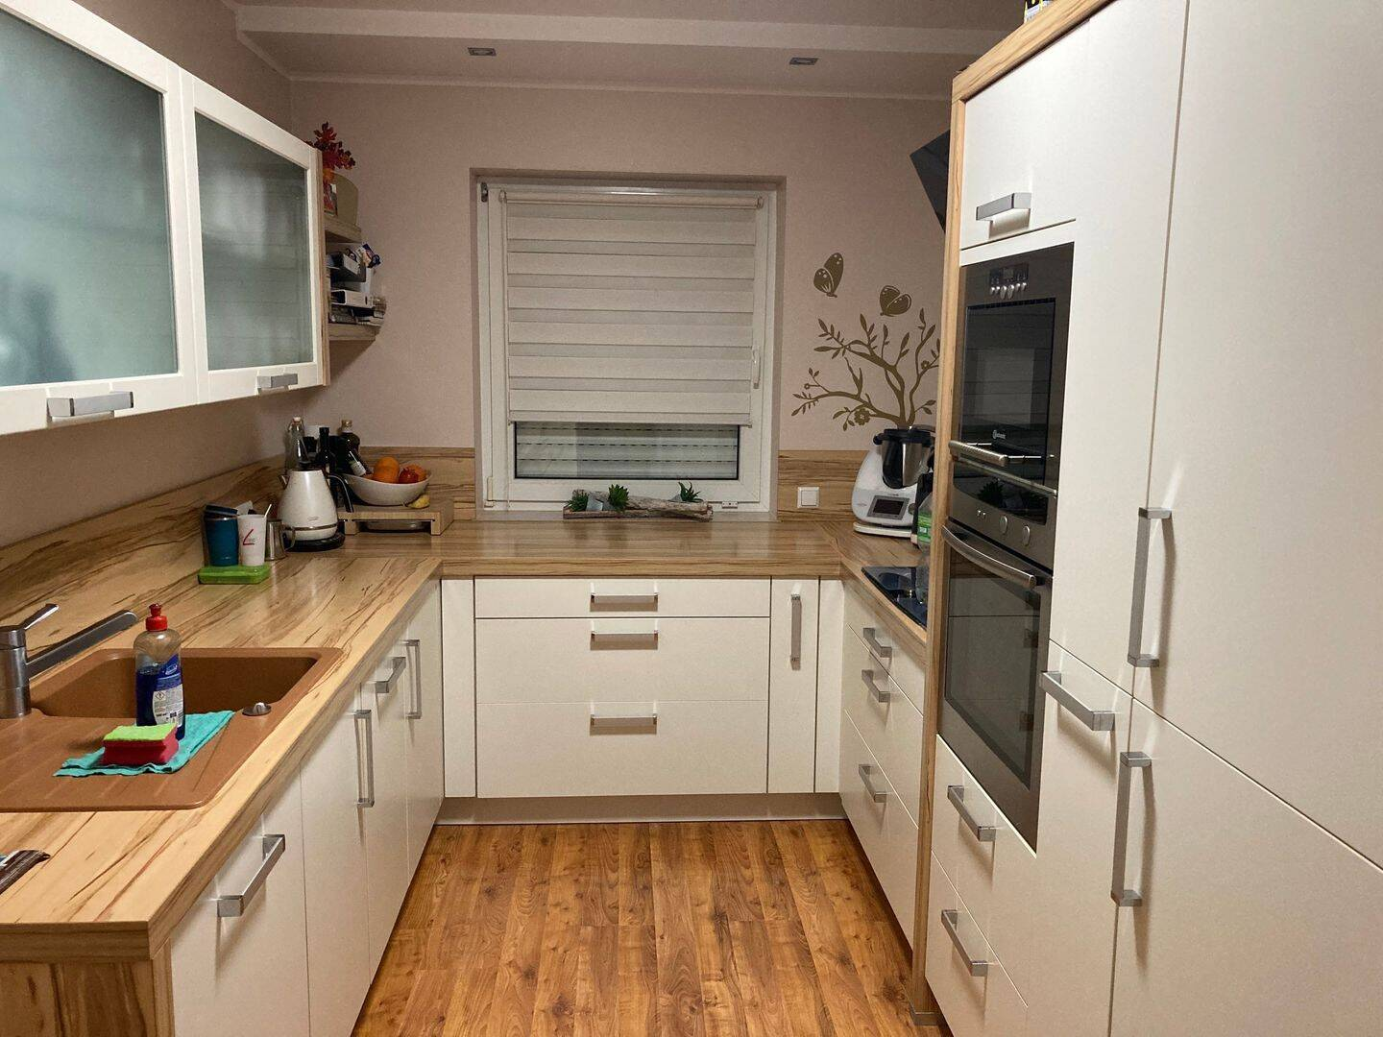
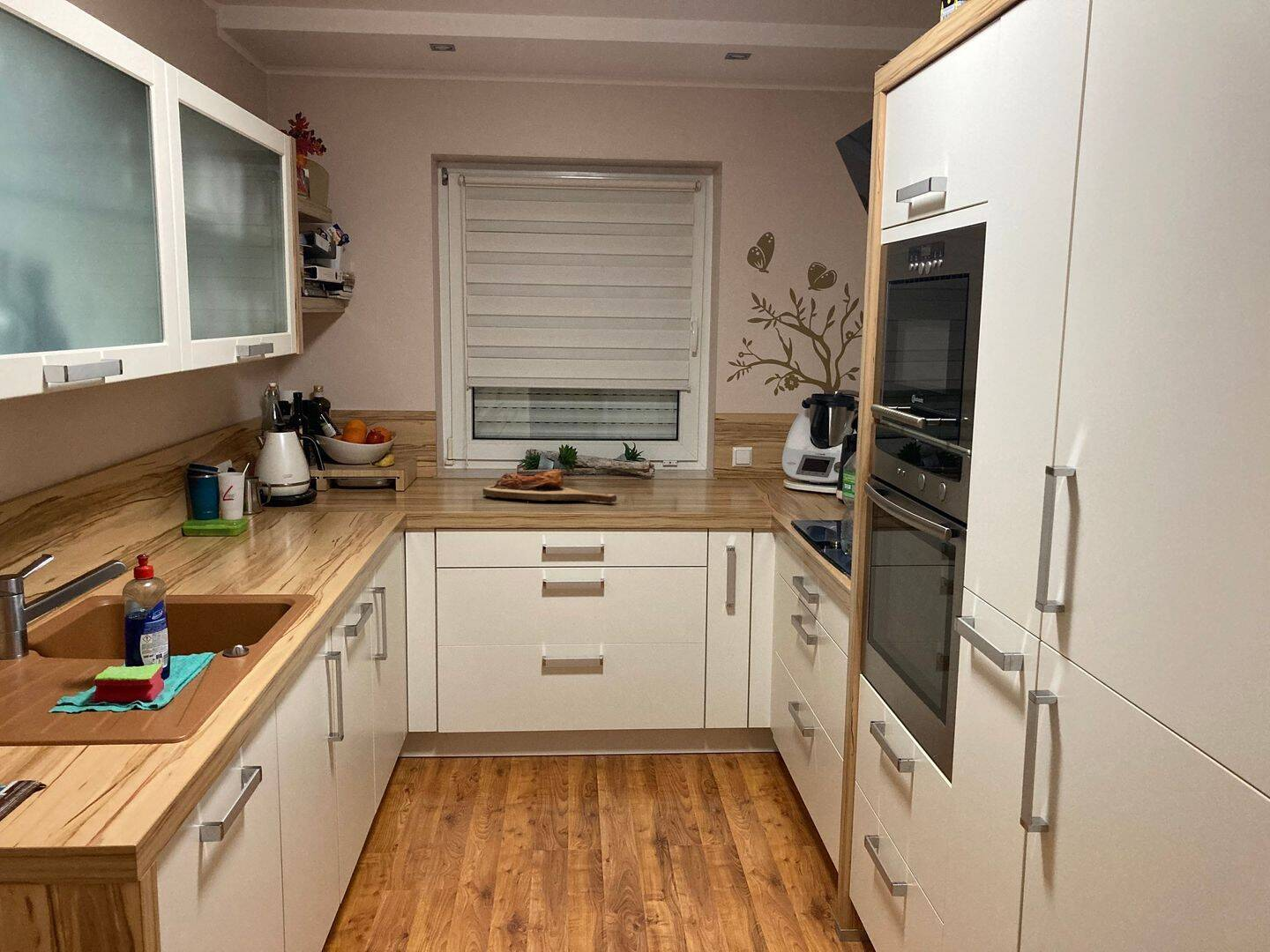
+ cutting board (552, 484)
